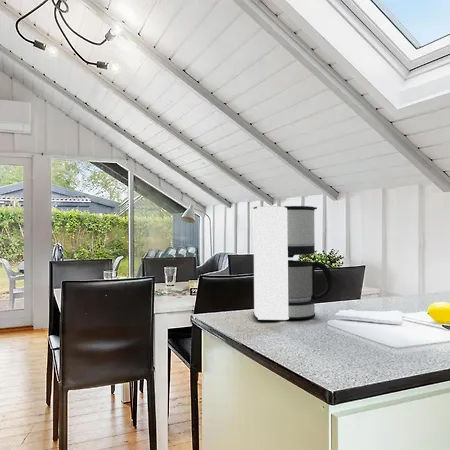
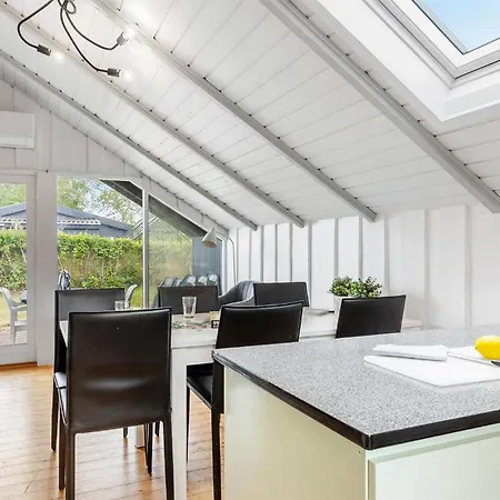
- coffee maker (291, 261)
